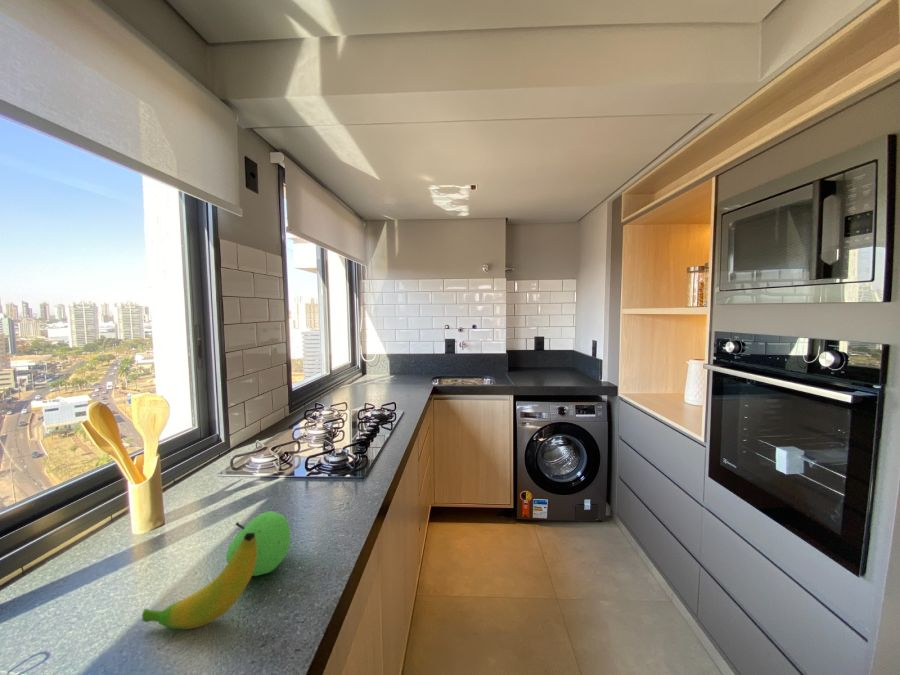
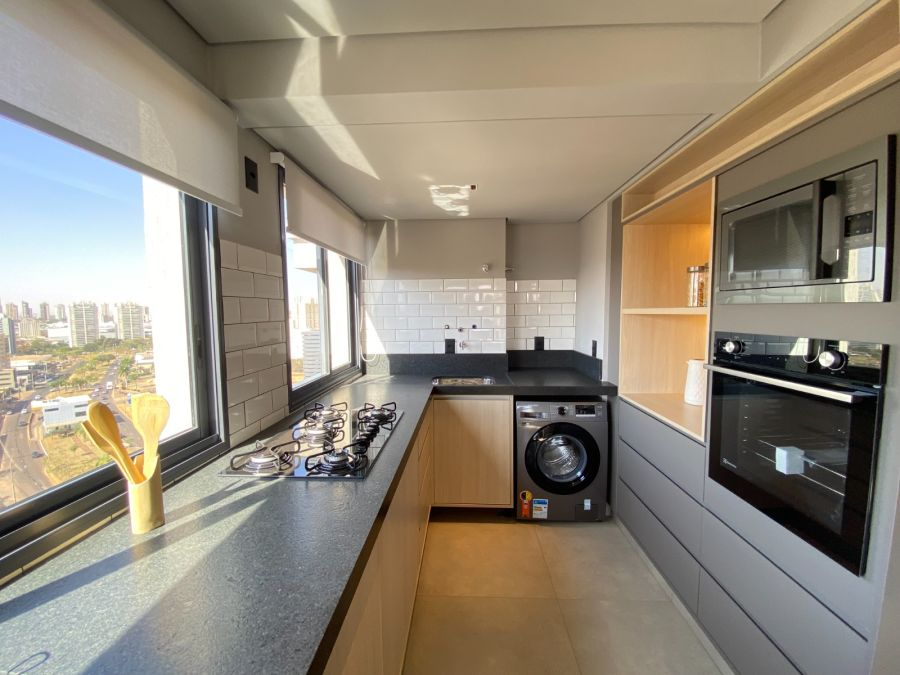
- fruit (228, 548)
